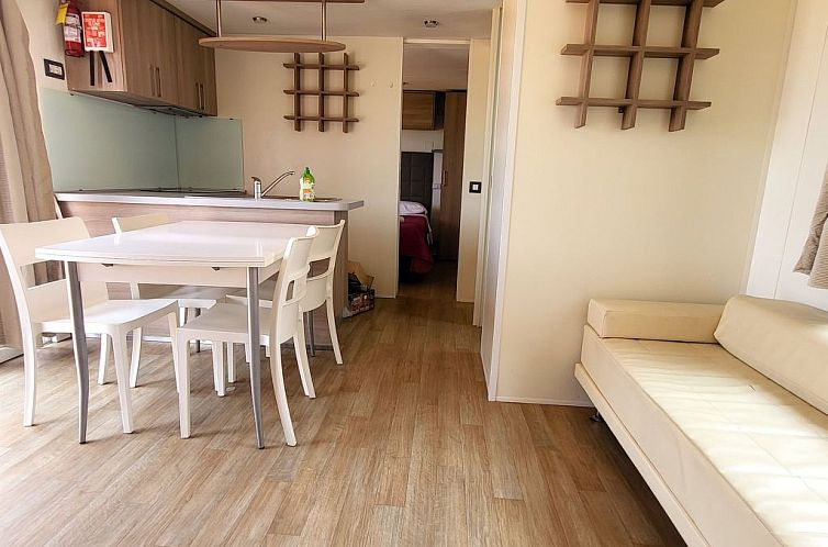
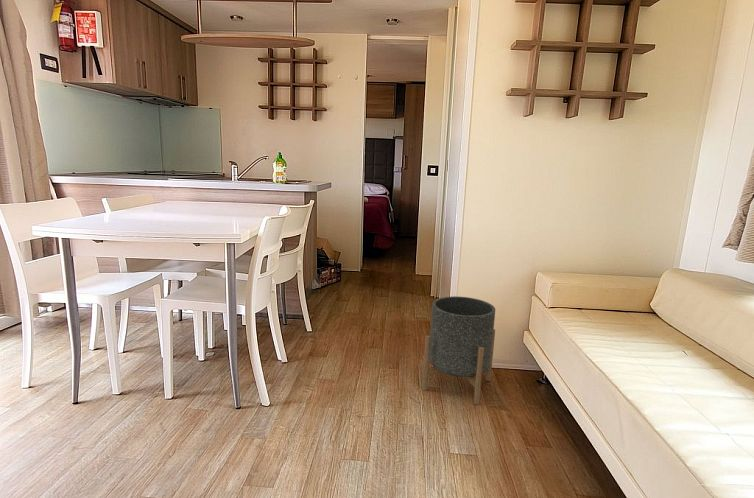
+ planter (460, 346)
